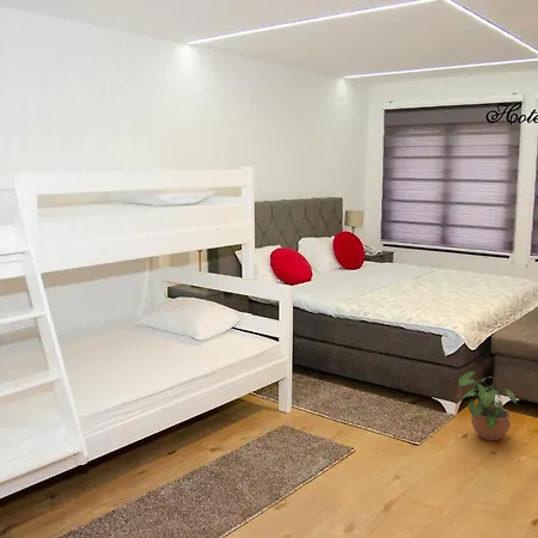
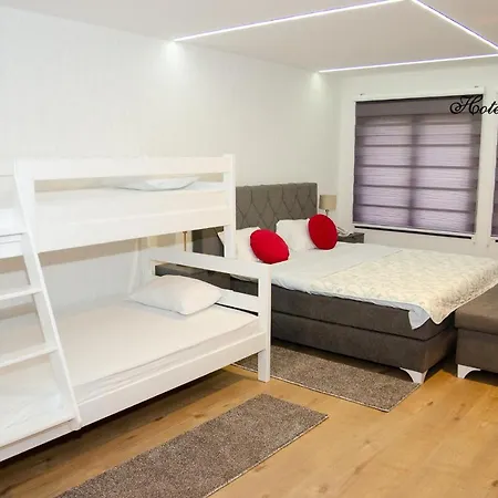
- potted plant (483, 404)
